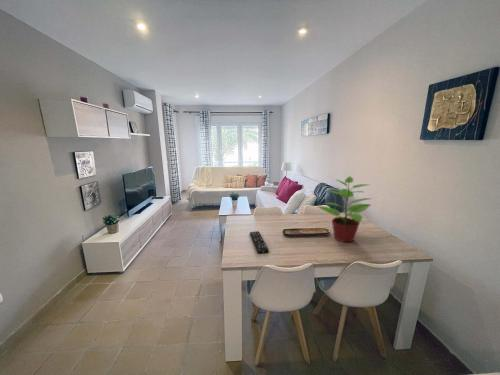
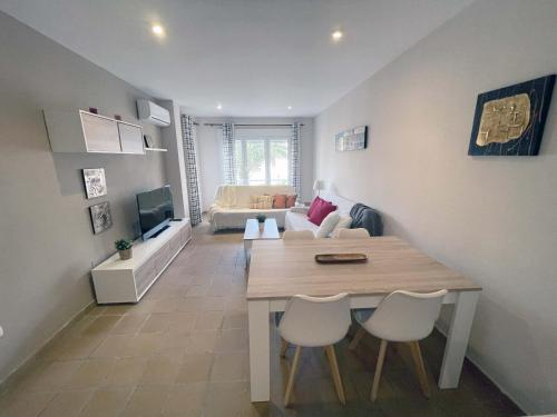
- remote control (258, 241)
- potted plant (348, 207)
